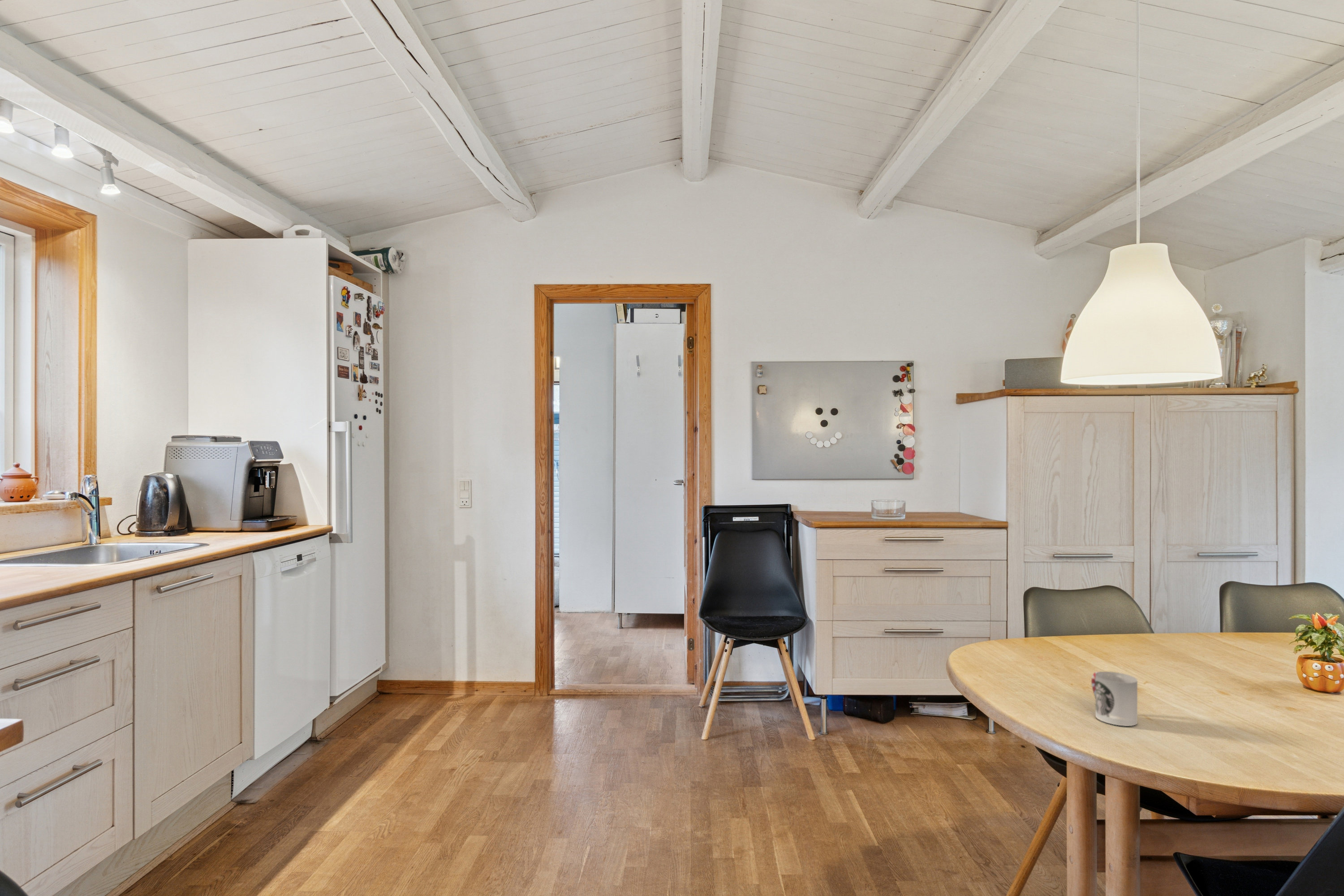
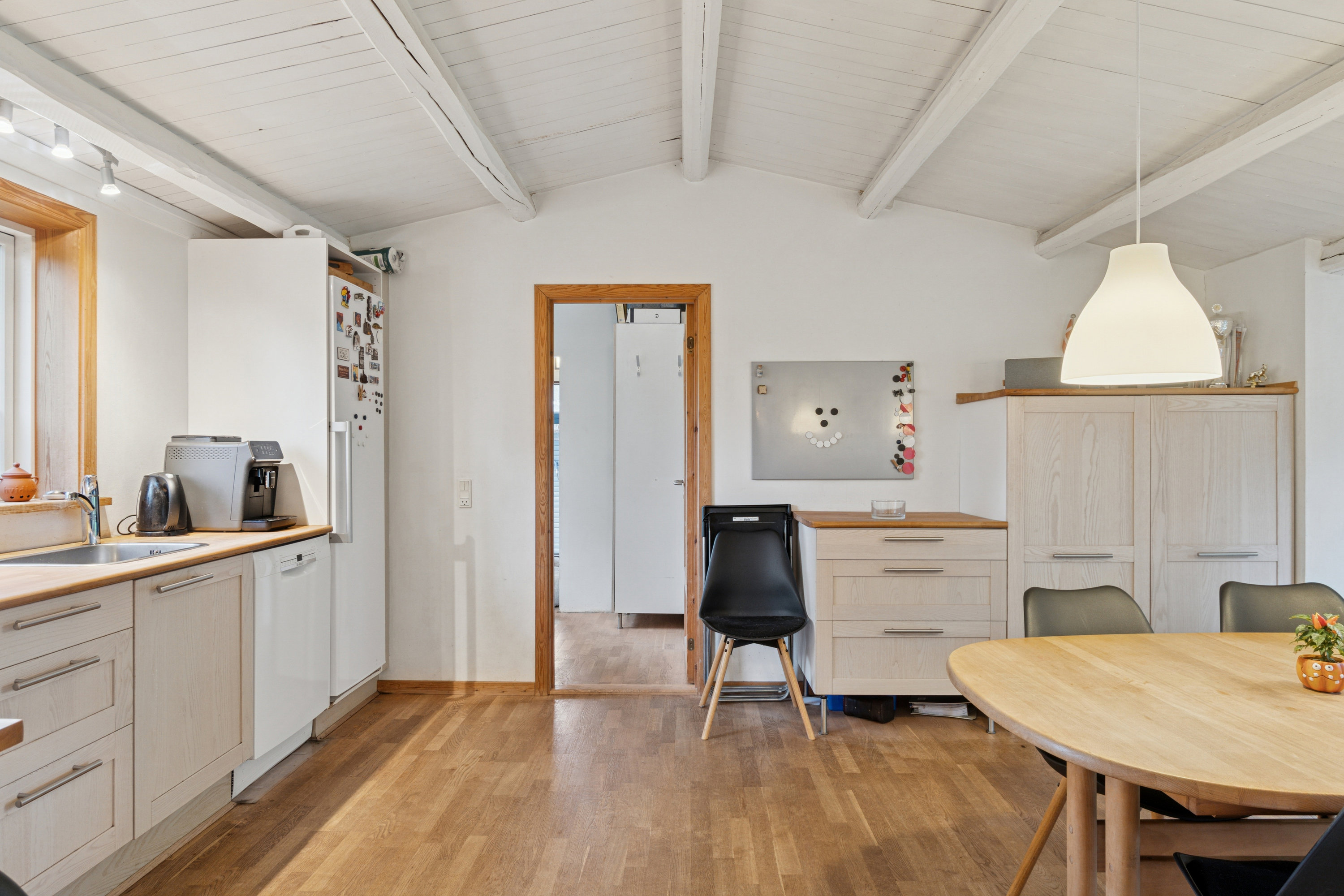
- cup (1110, 695)
